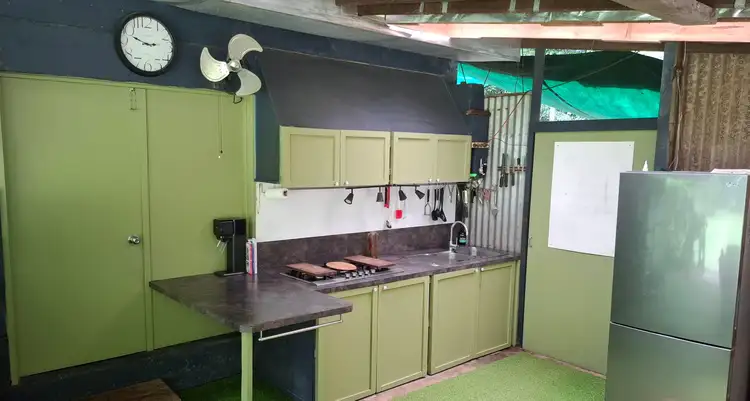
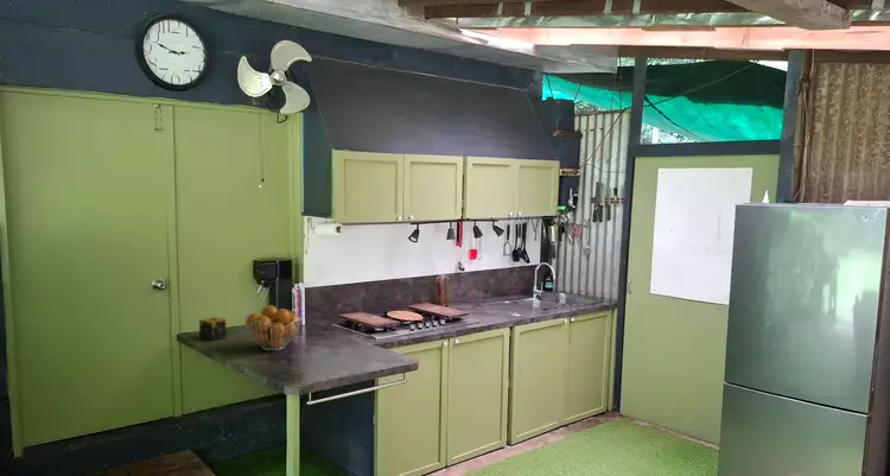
+ candle (212, 328)
+ fruit basket (273, 326)
